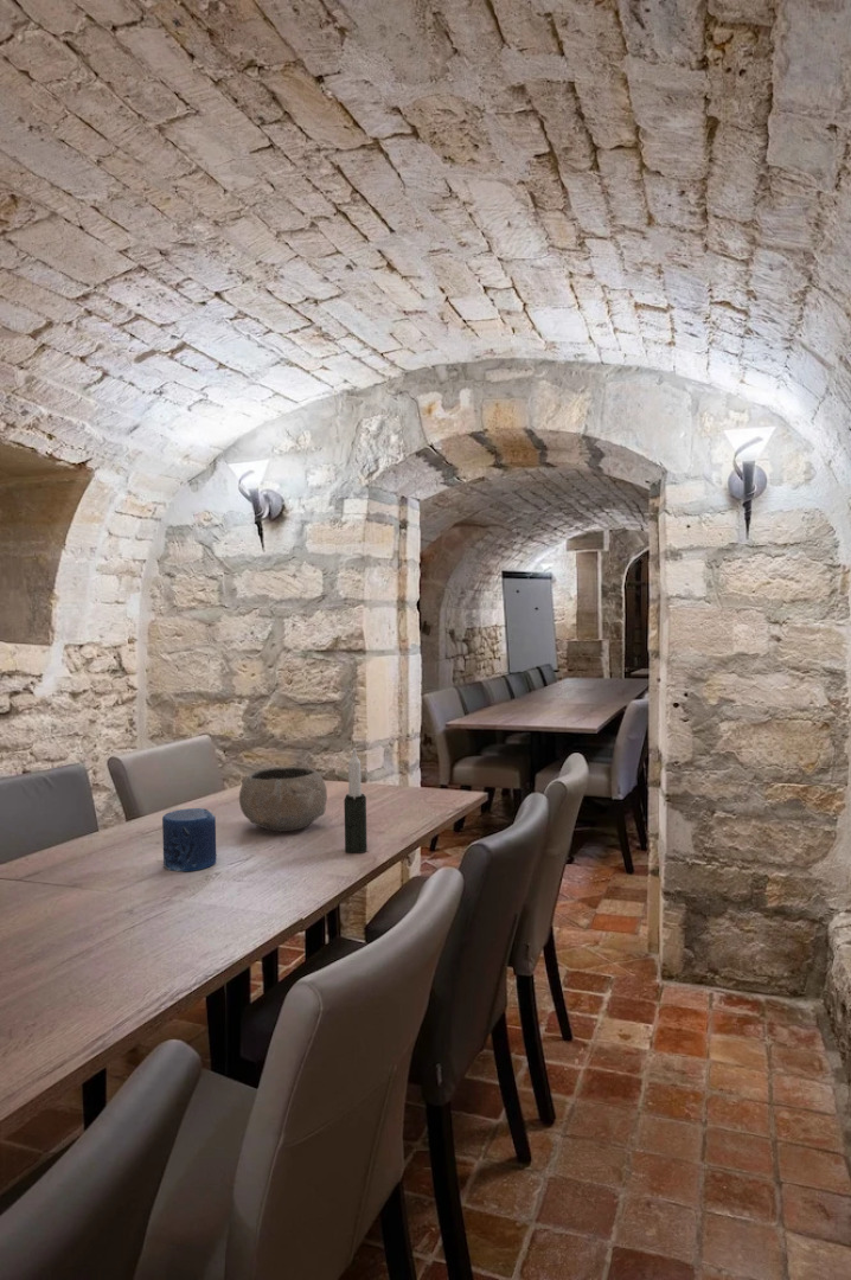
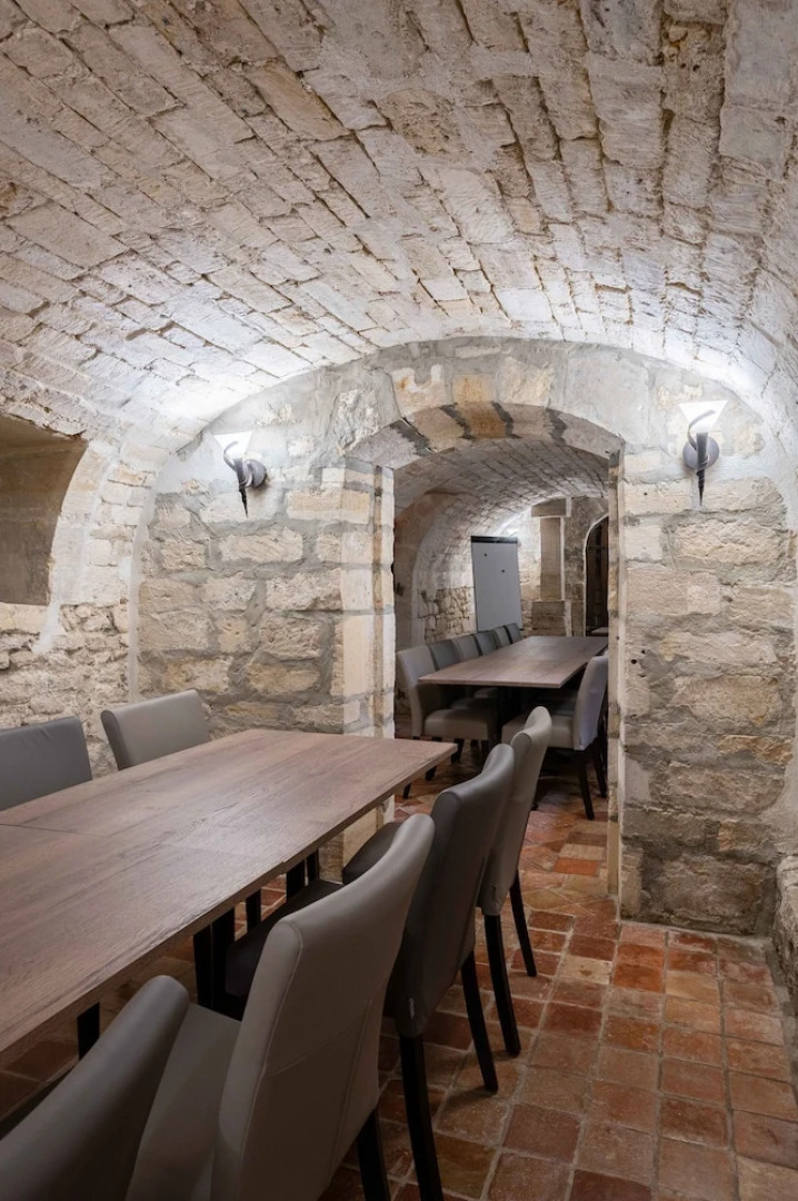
- bowl (282, 799)
- candle (188, 838)
- candle (354, 799)
